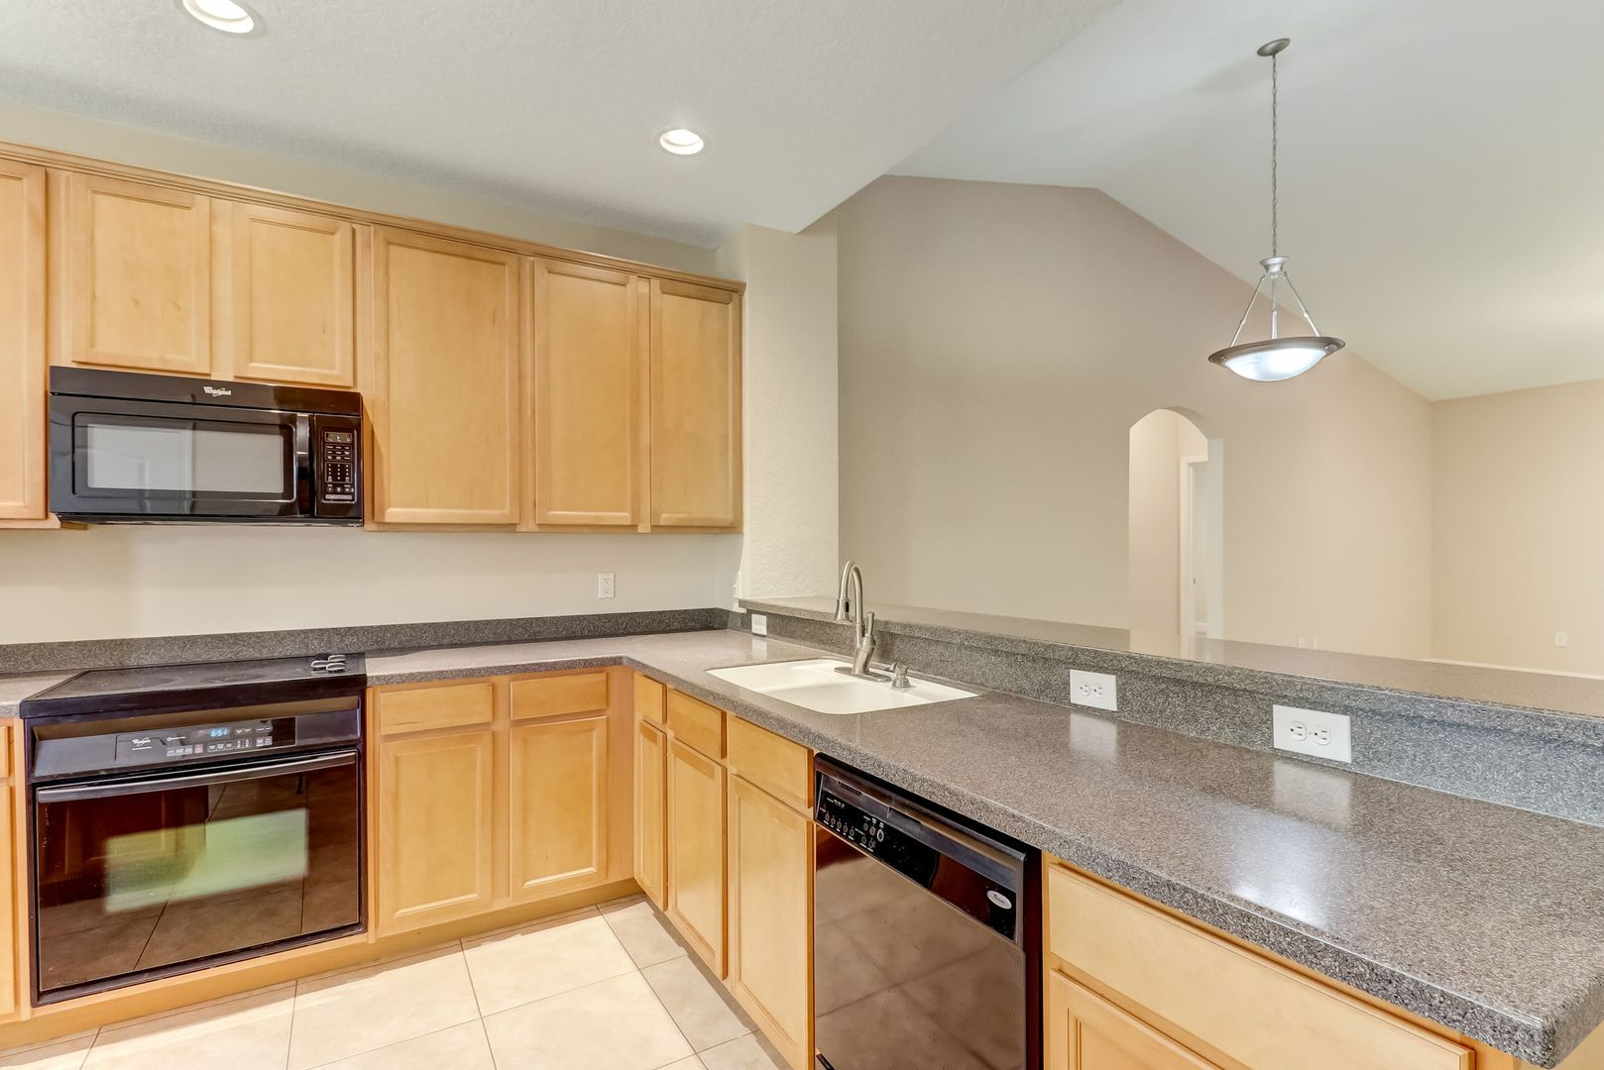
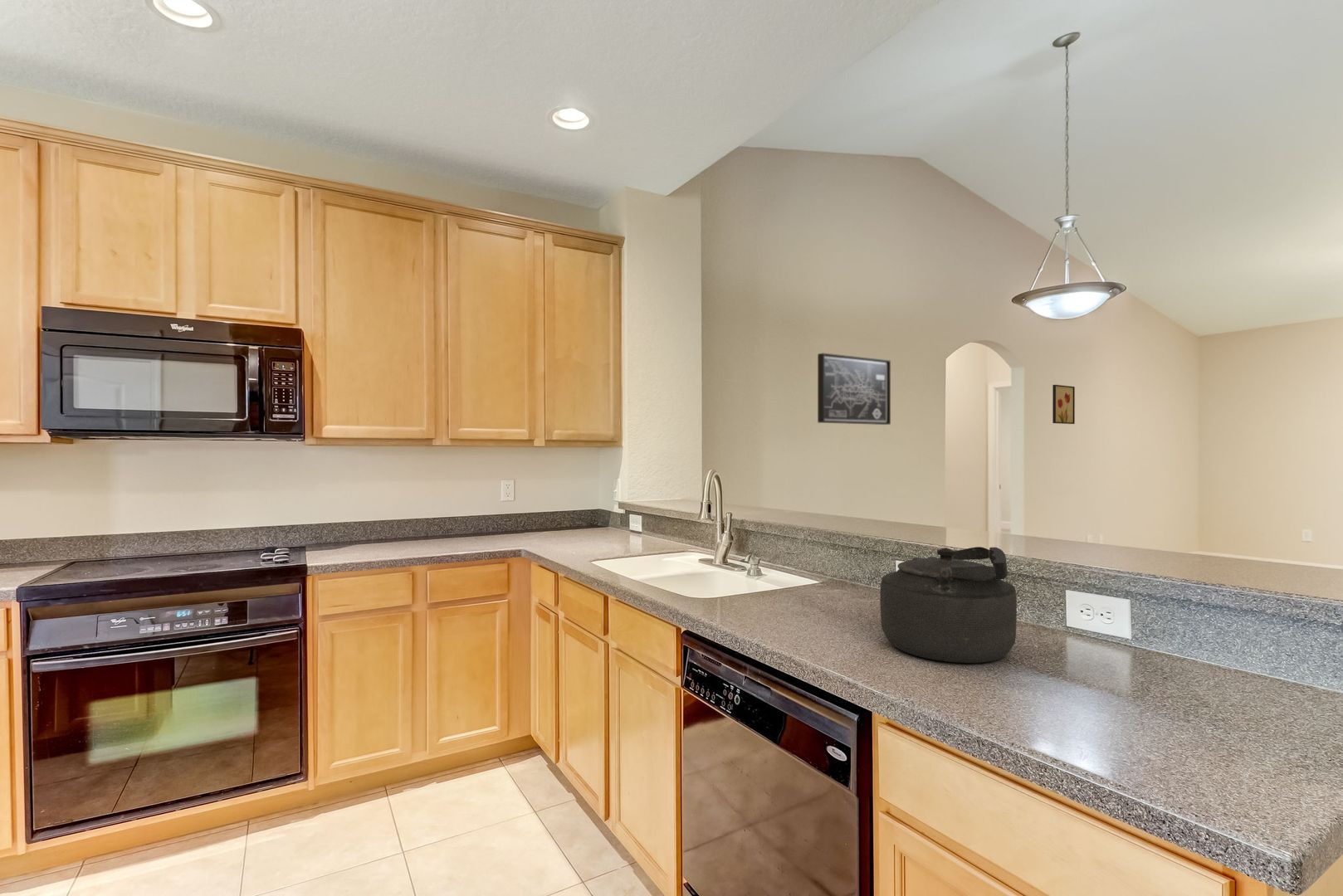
+ wall art (855, 390)
+ wall art (1062, 404)
+ kettle (948, 597)
